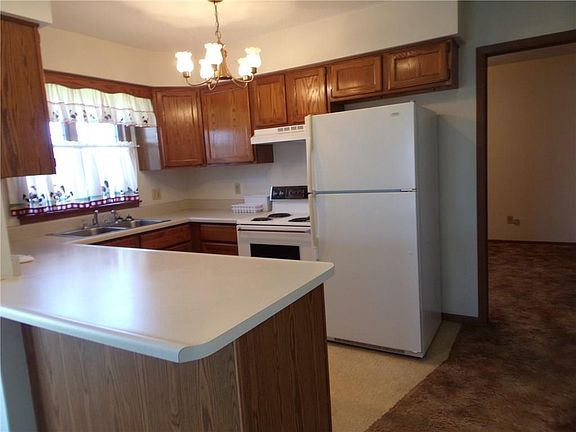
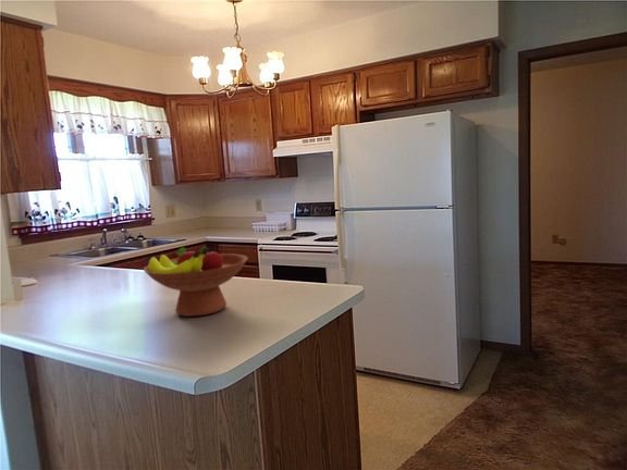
+ fruit bowl (198, 276)
